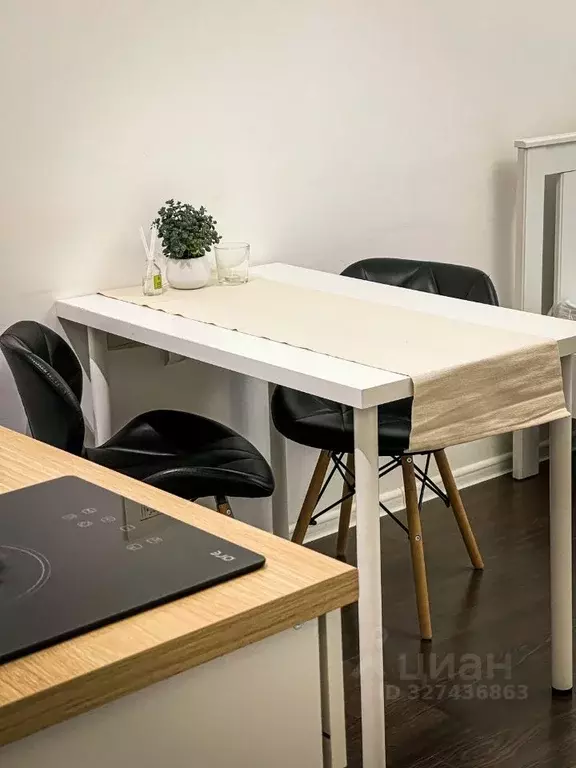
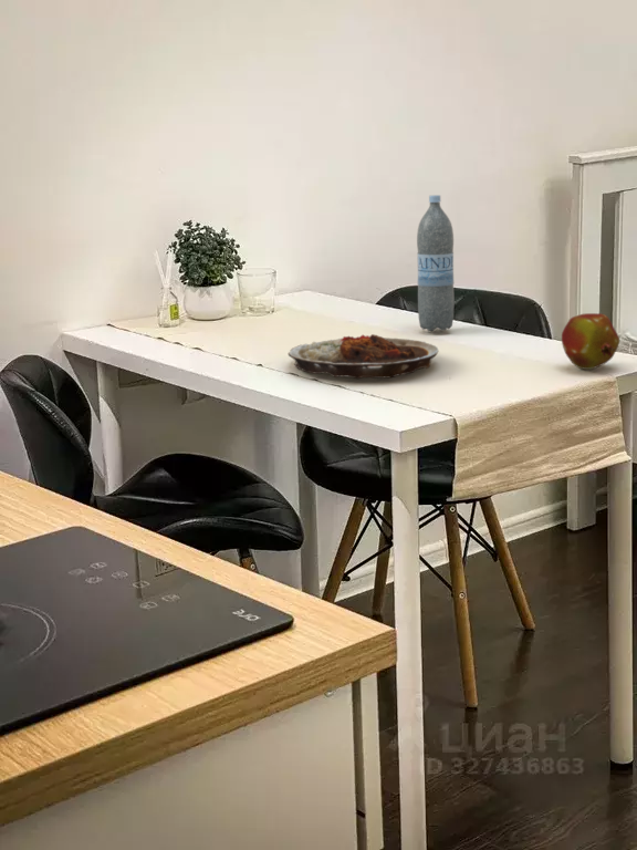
+ water bottle (435, 263)
+ plate (363, 351)
+ fruit (593, 342)
